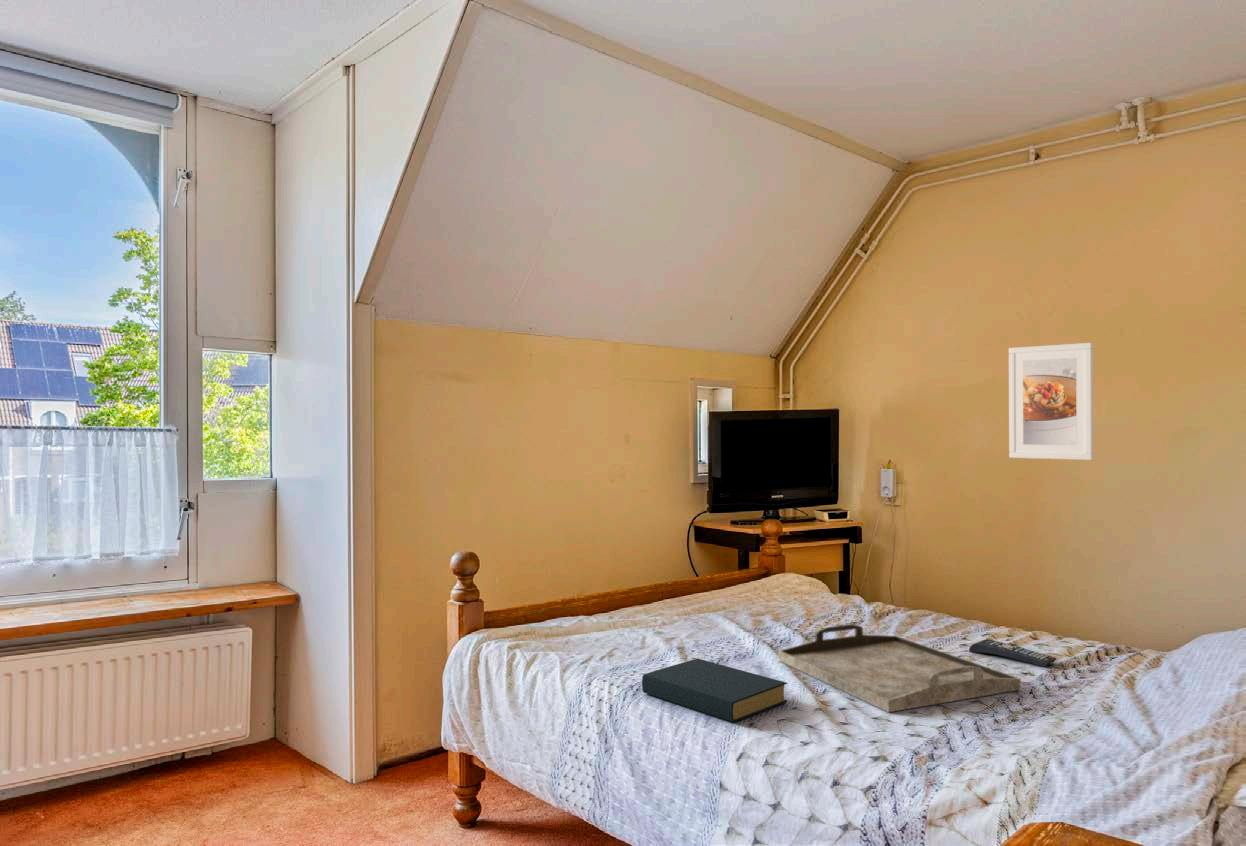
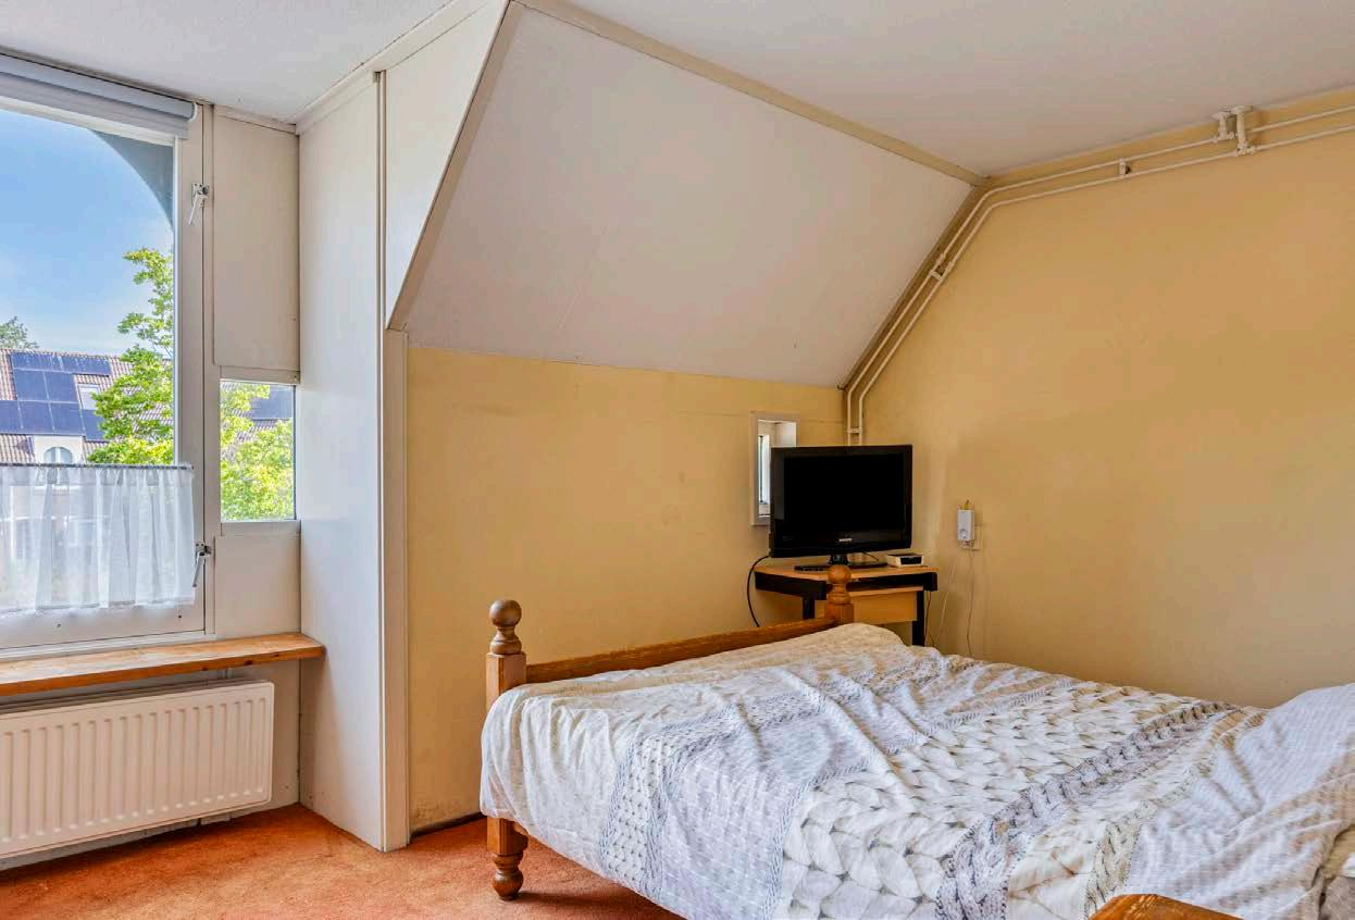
- remote control (1011, 652)
- hardback book (713, 687)
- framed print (1049, 402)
- serving tray (892, 659)
